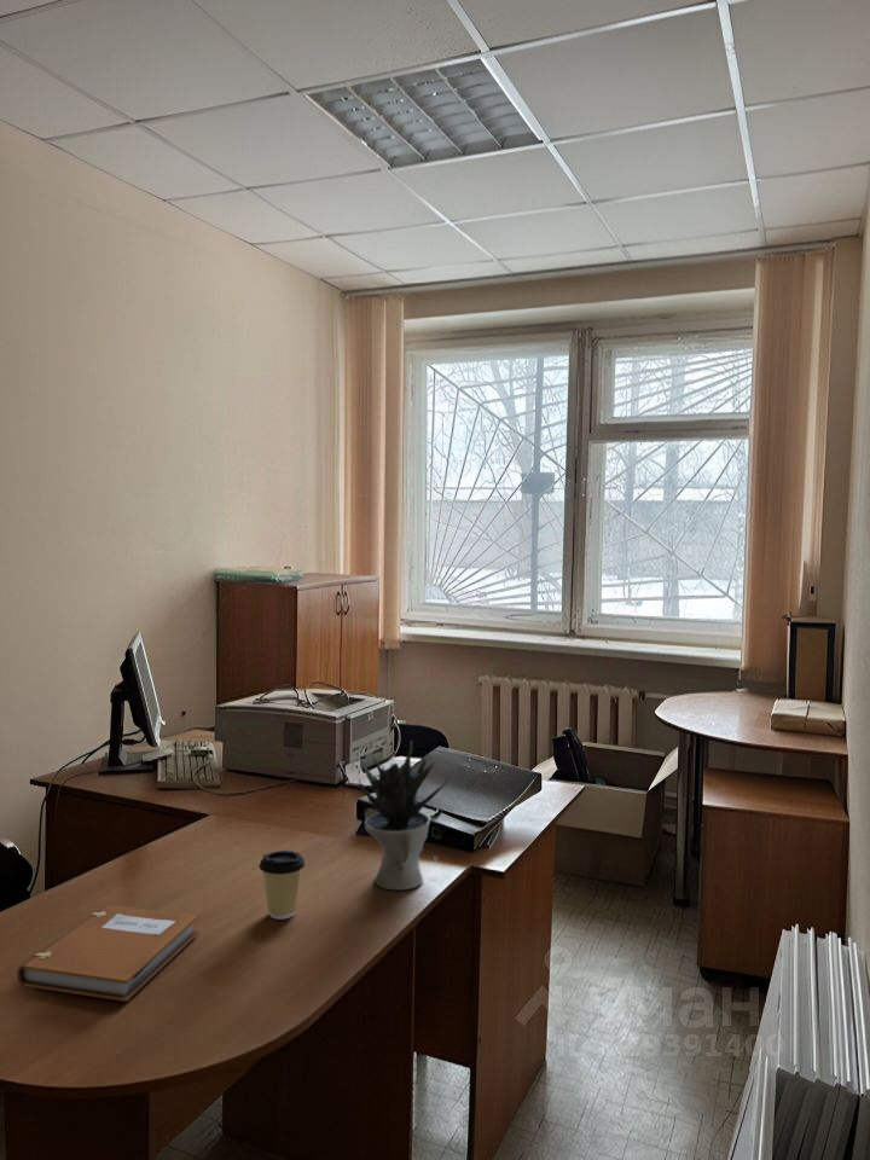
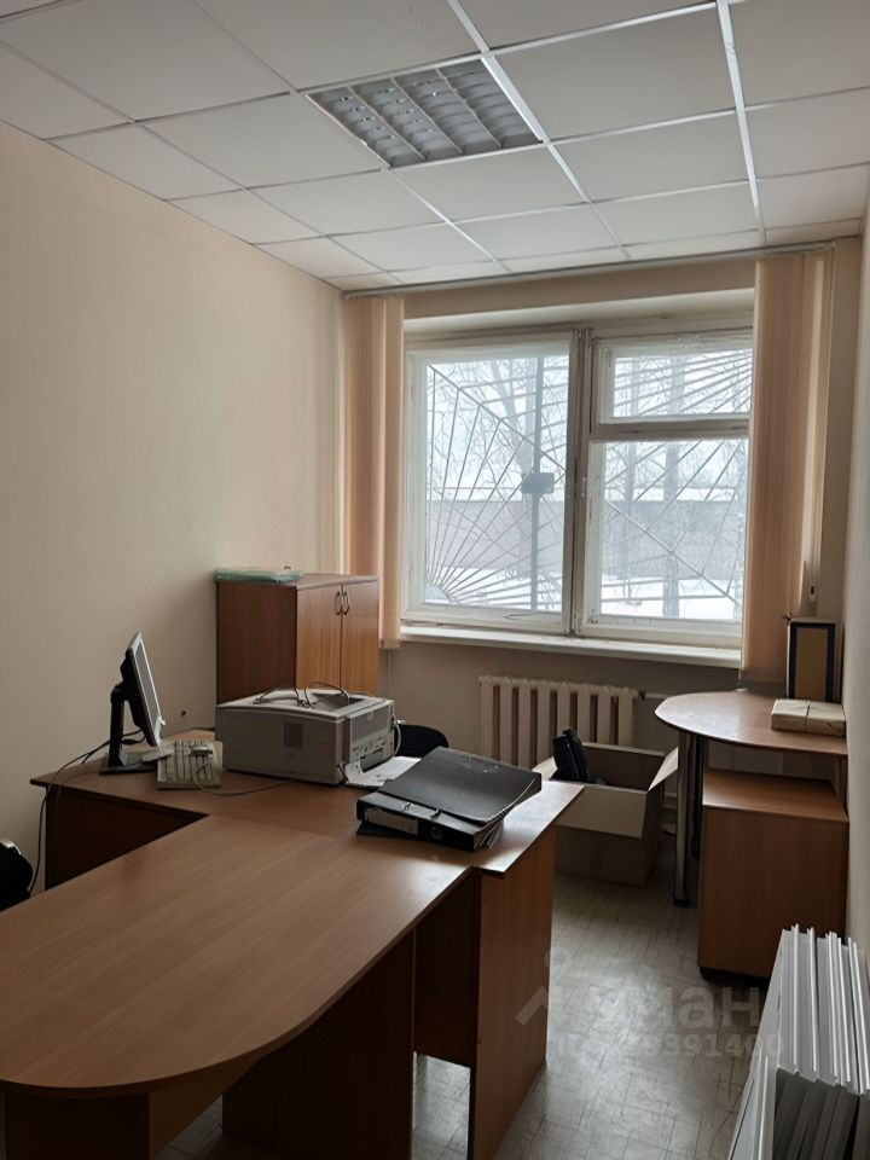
- notebook (115, 946)
- coffee cup (282, 883)
- potted plant (400, 814)
